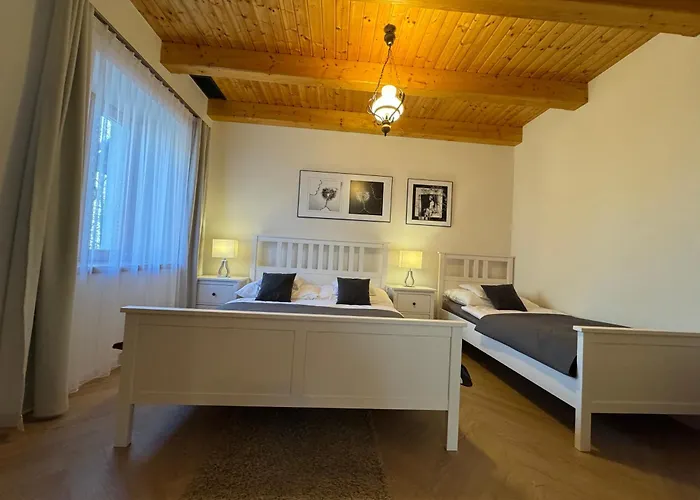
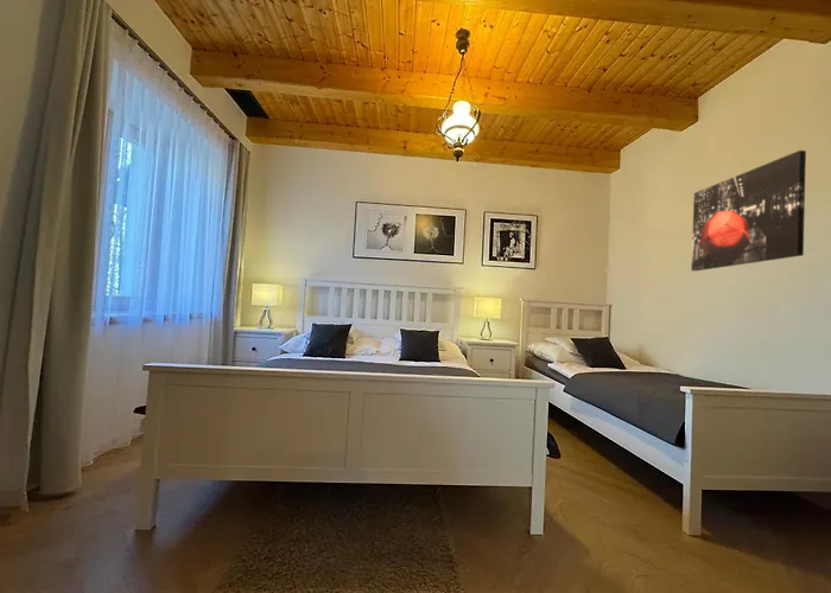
+ wall art (740, 219)
